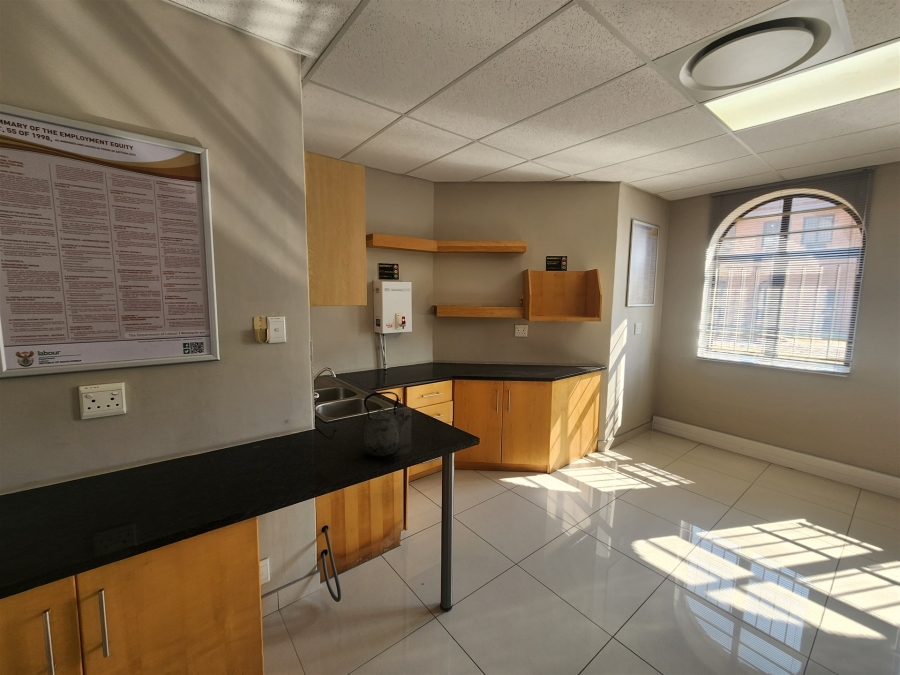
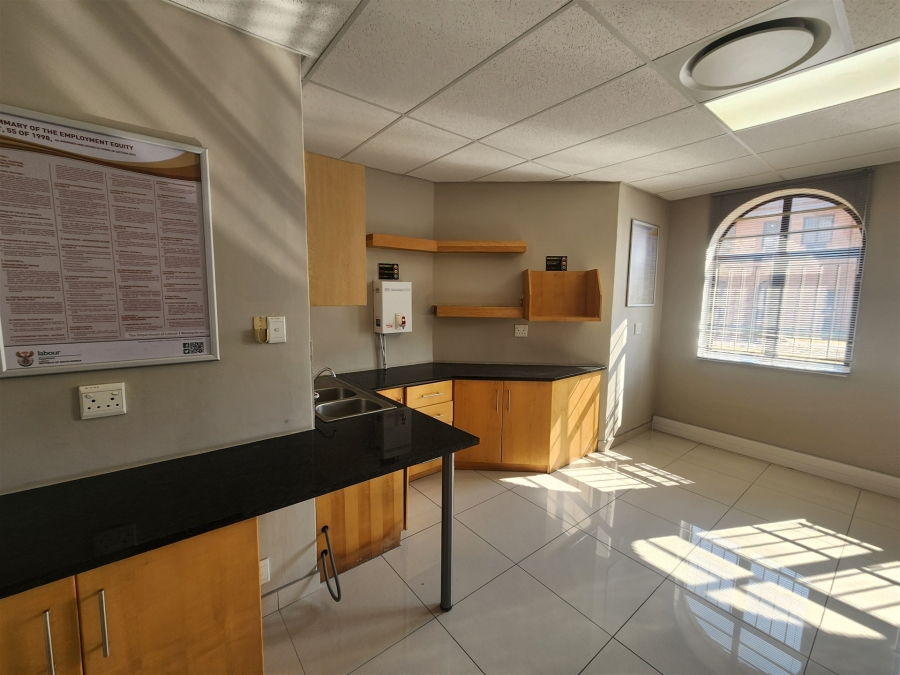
- kettle (388, 421)
